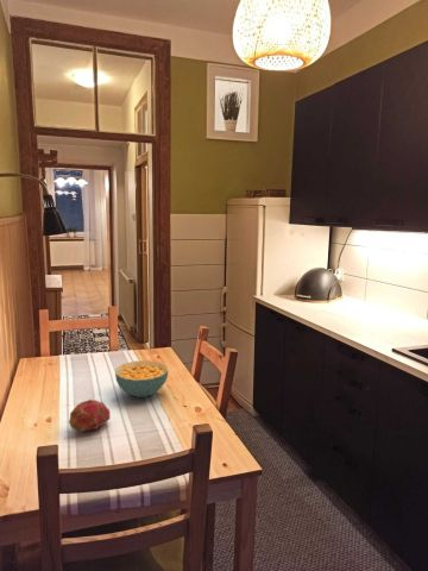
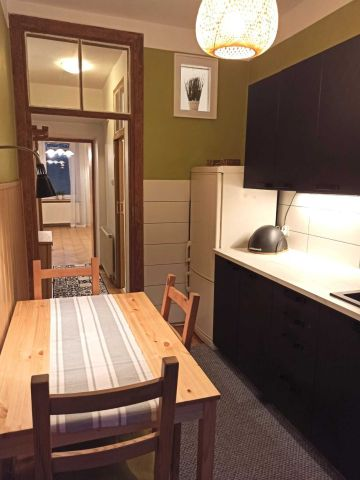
- cereal bowl (141, 382)
- fruit (90, 414)
